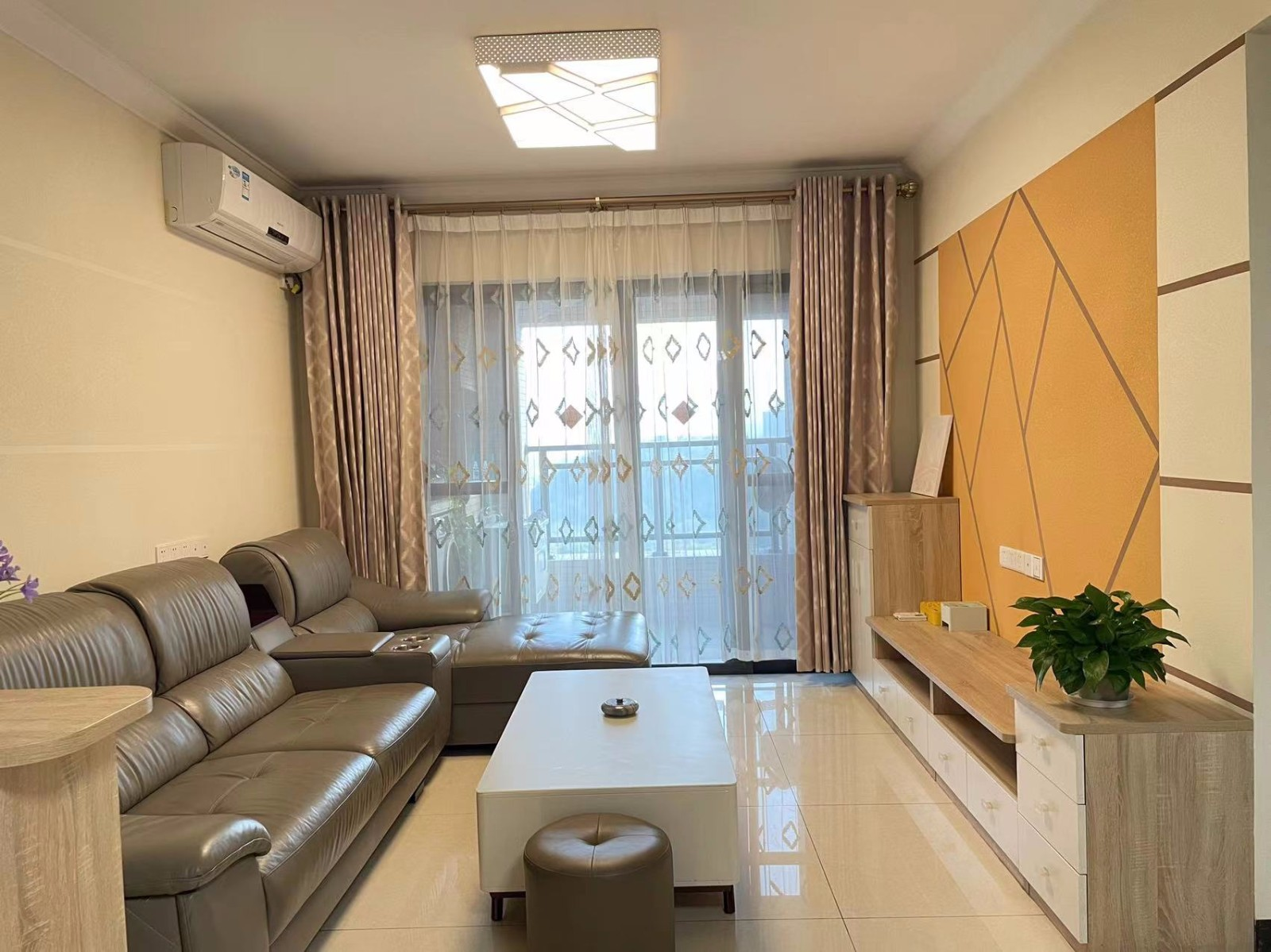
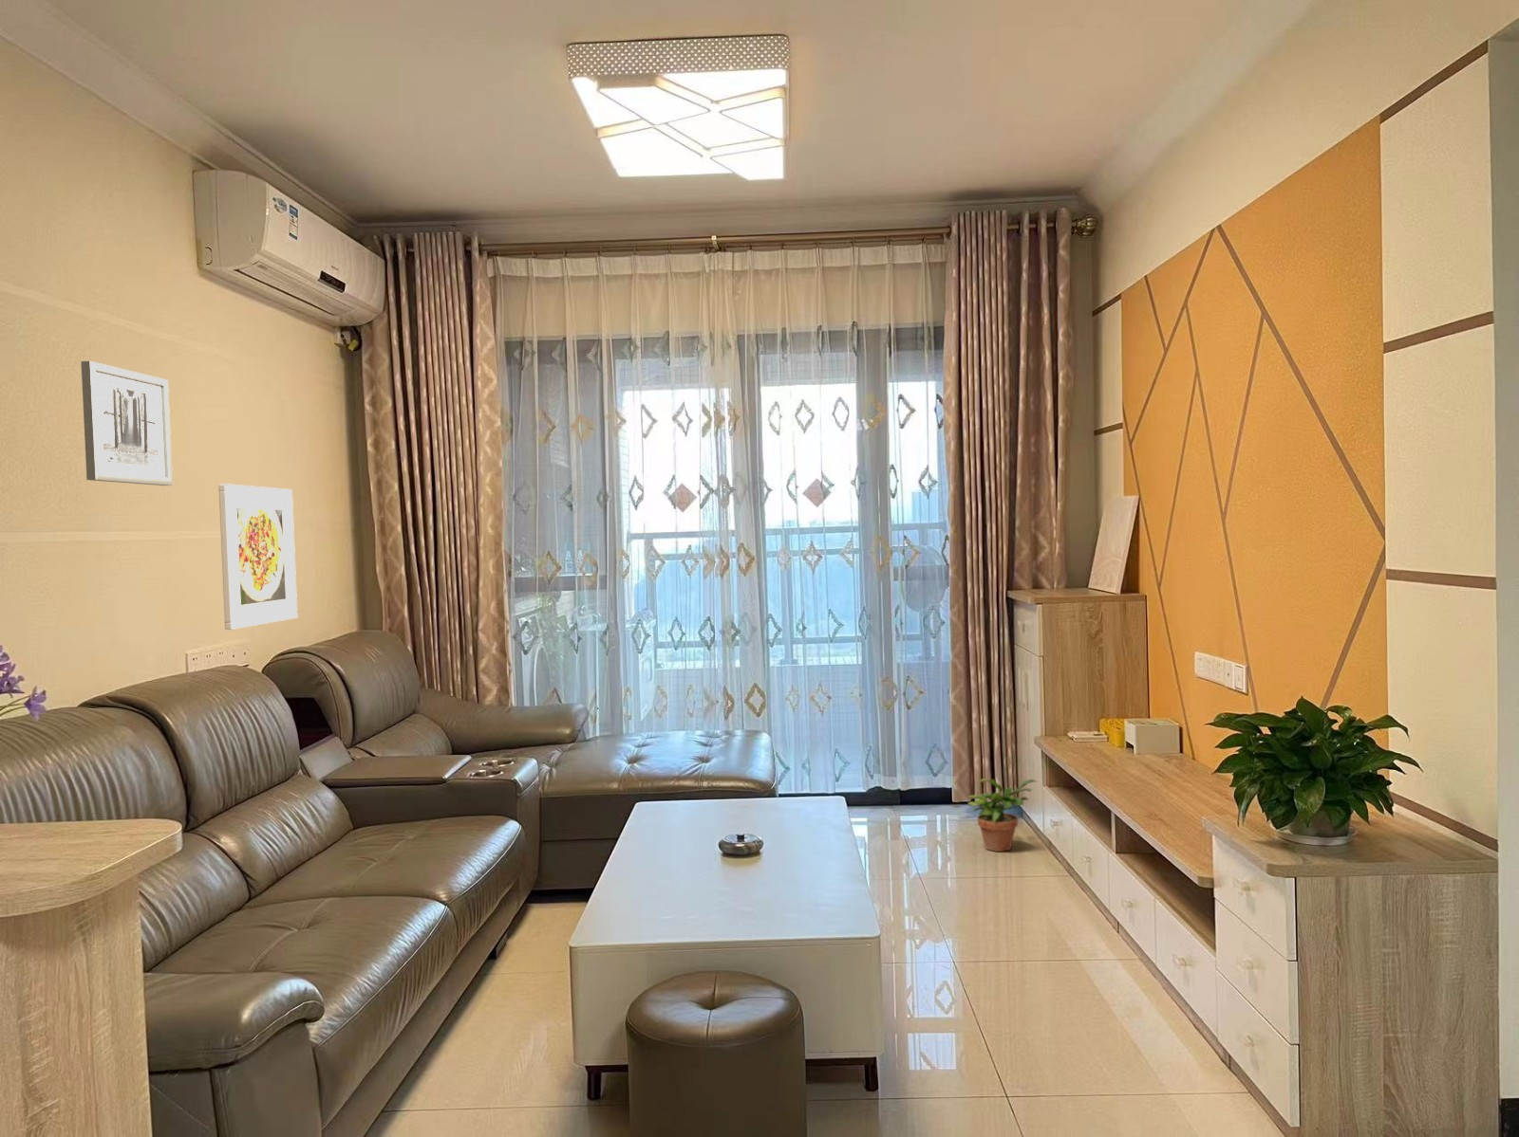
+ potted plant (1002, 810)
+ wall art (129, 426)
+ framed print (261, 554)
